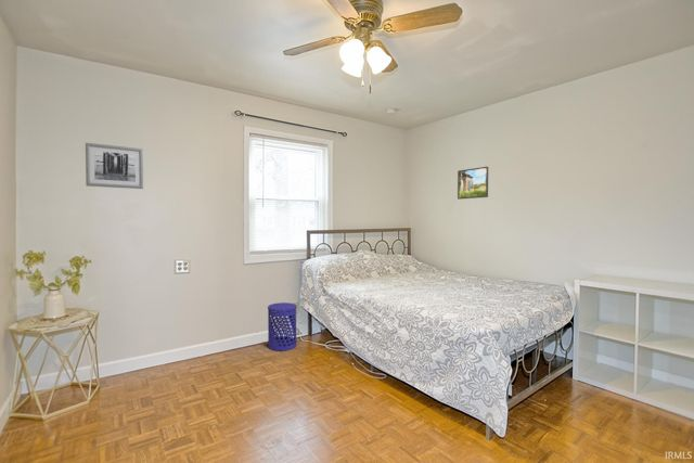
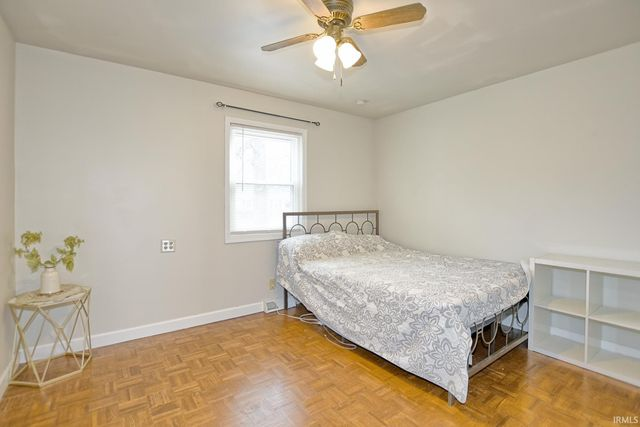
- waste bin (282, 325)
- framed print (472, 183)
- wall art (115, 166)
